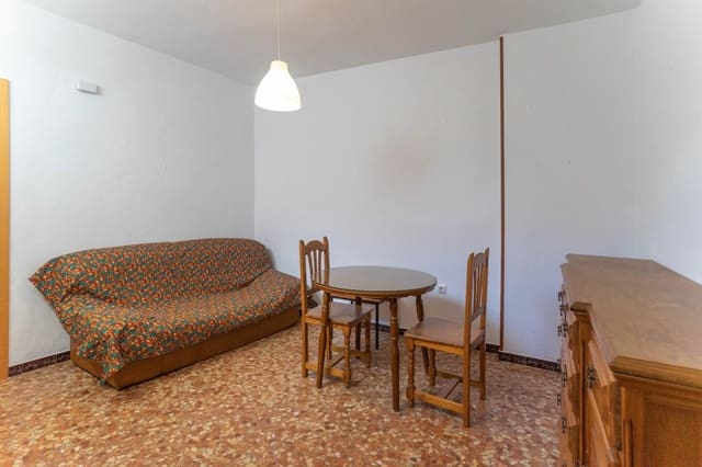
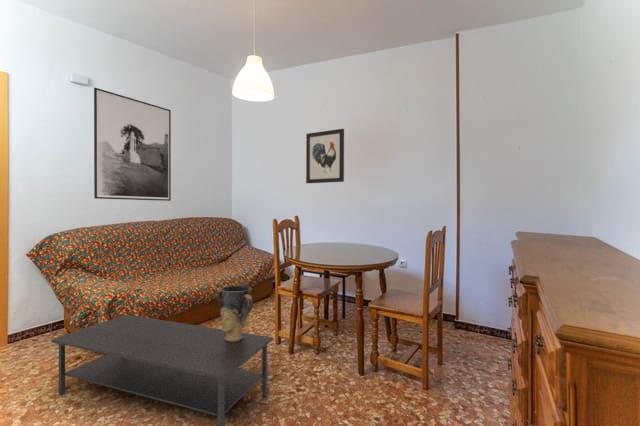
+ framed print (136, 149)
+ vase (235, 312)
+ wall art (324, 157)
+ coffee table (163, 366)
